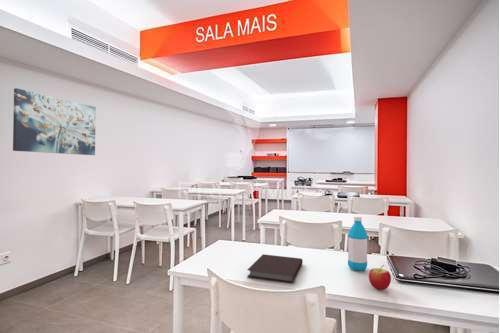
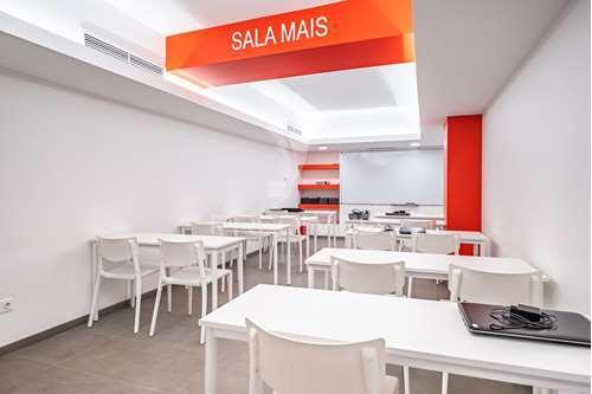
- notebook (276, 267)
- apple (379, 276)
- water bottle (357, 242)
- wall art (59, 126)
